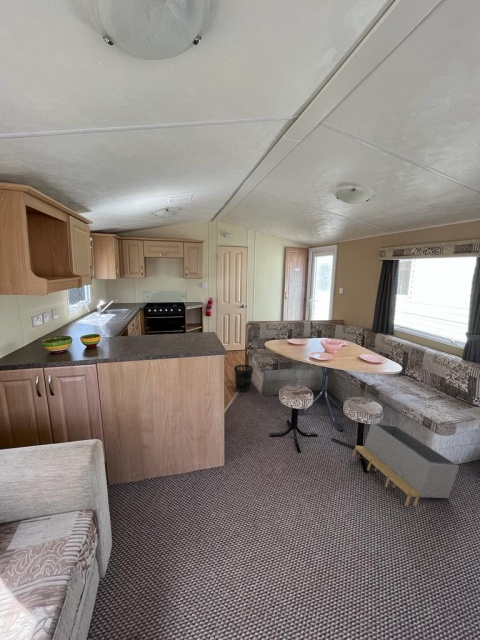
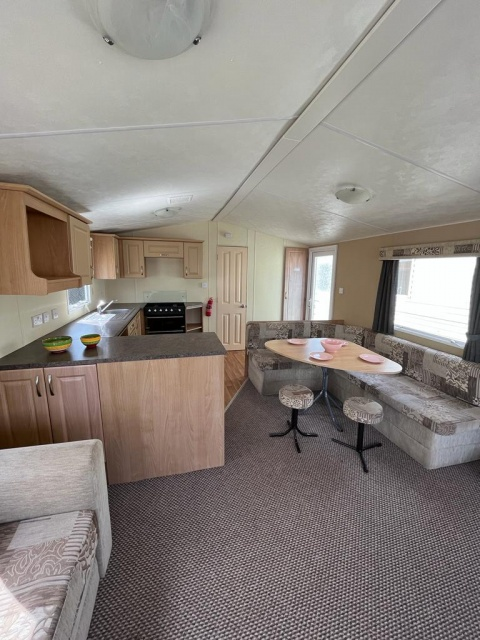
- wastebasket (243, 378)
- storage bin (400, 457)
